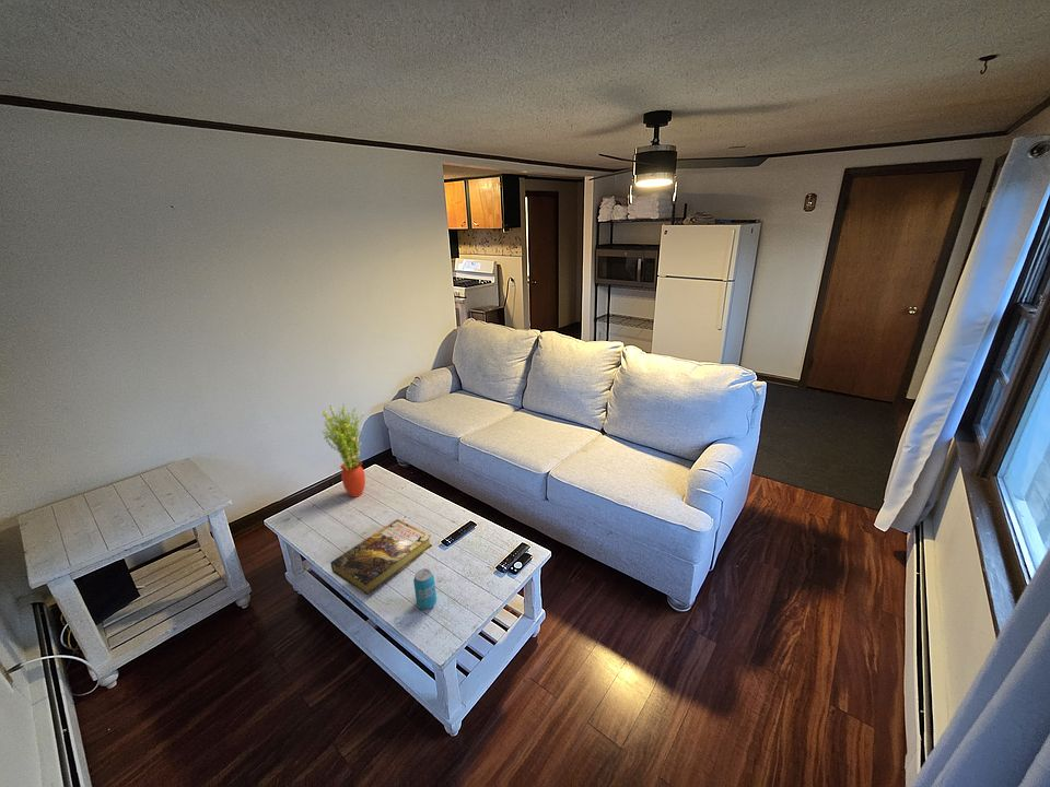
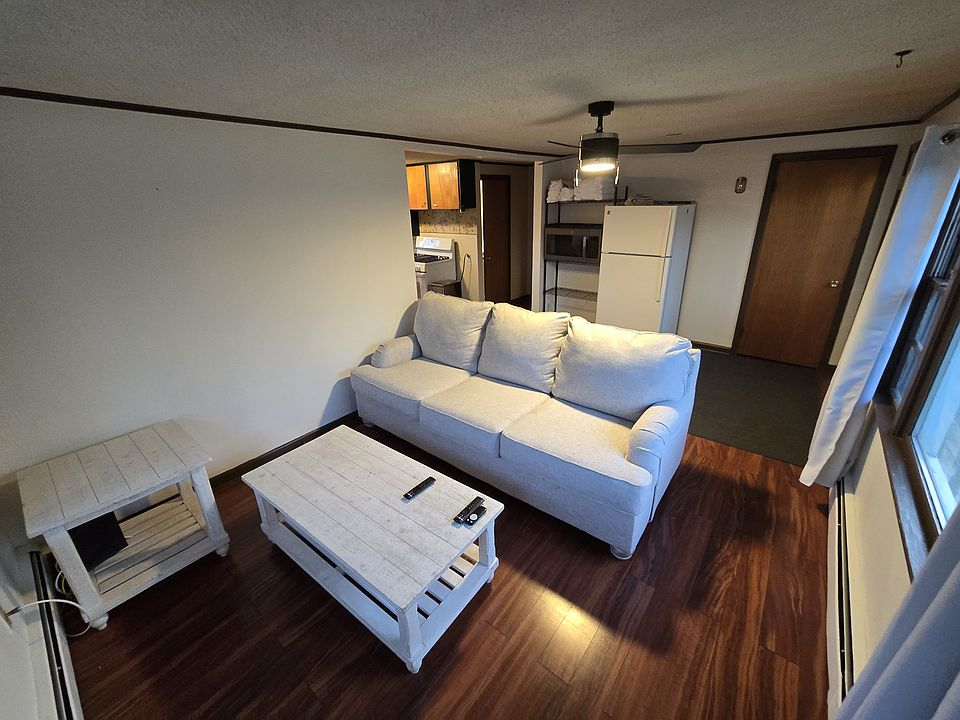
- potted plant (348, 454)
- book (383, 553)
- beverage can (424, 589)
